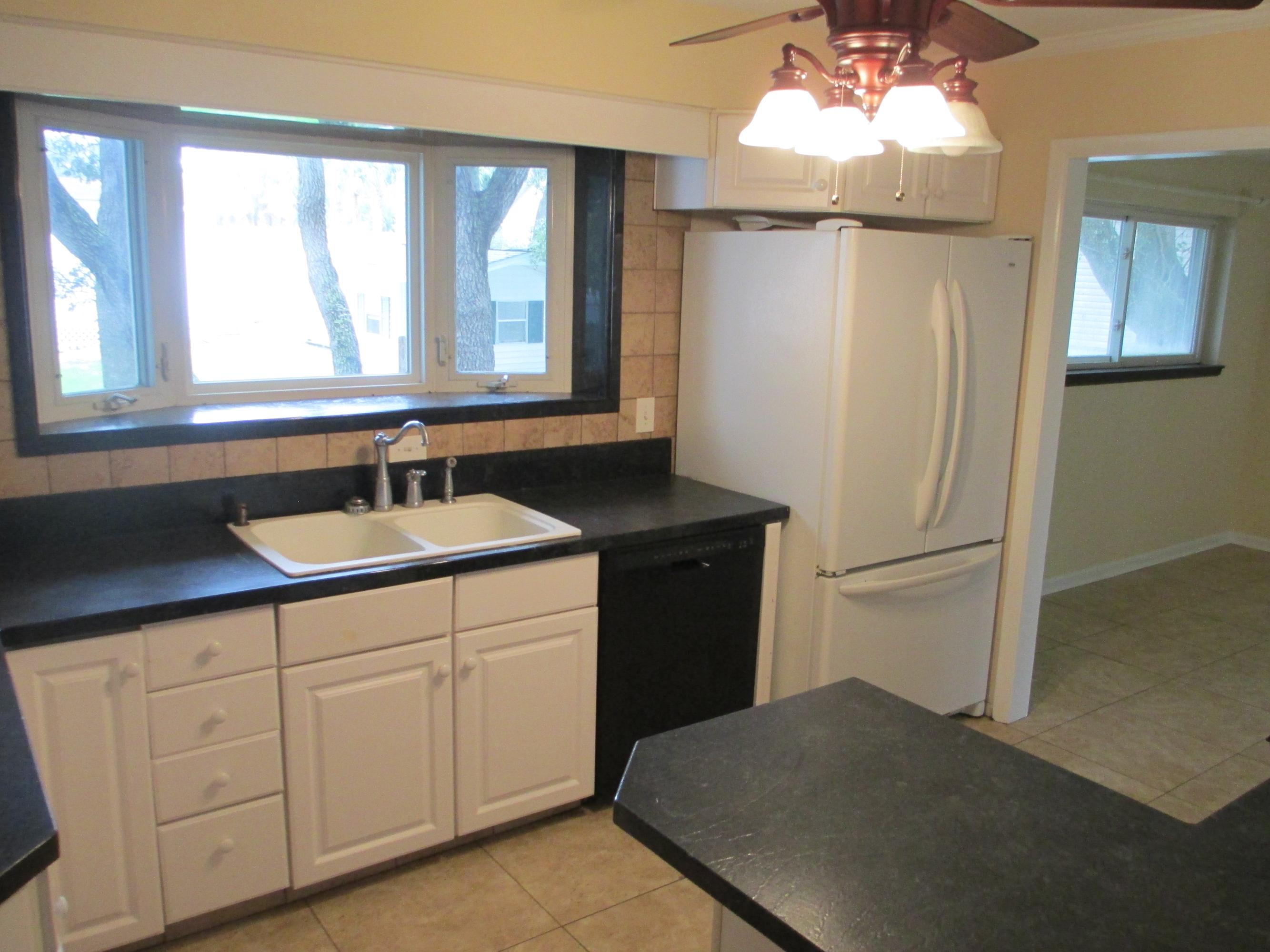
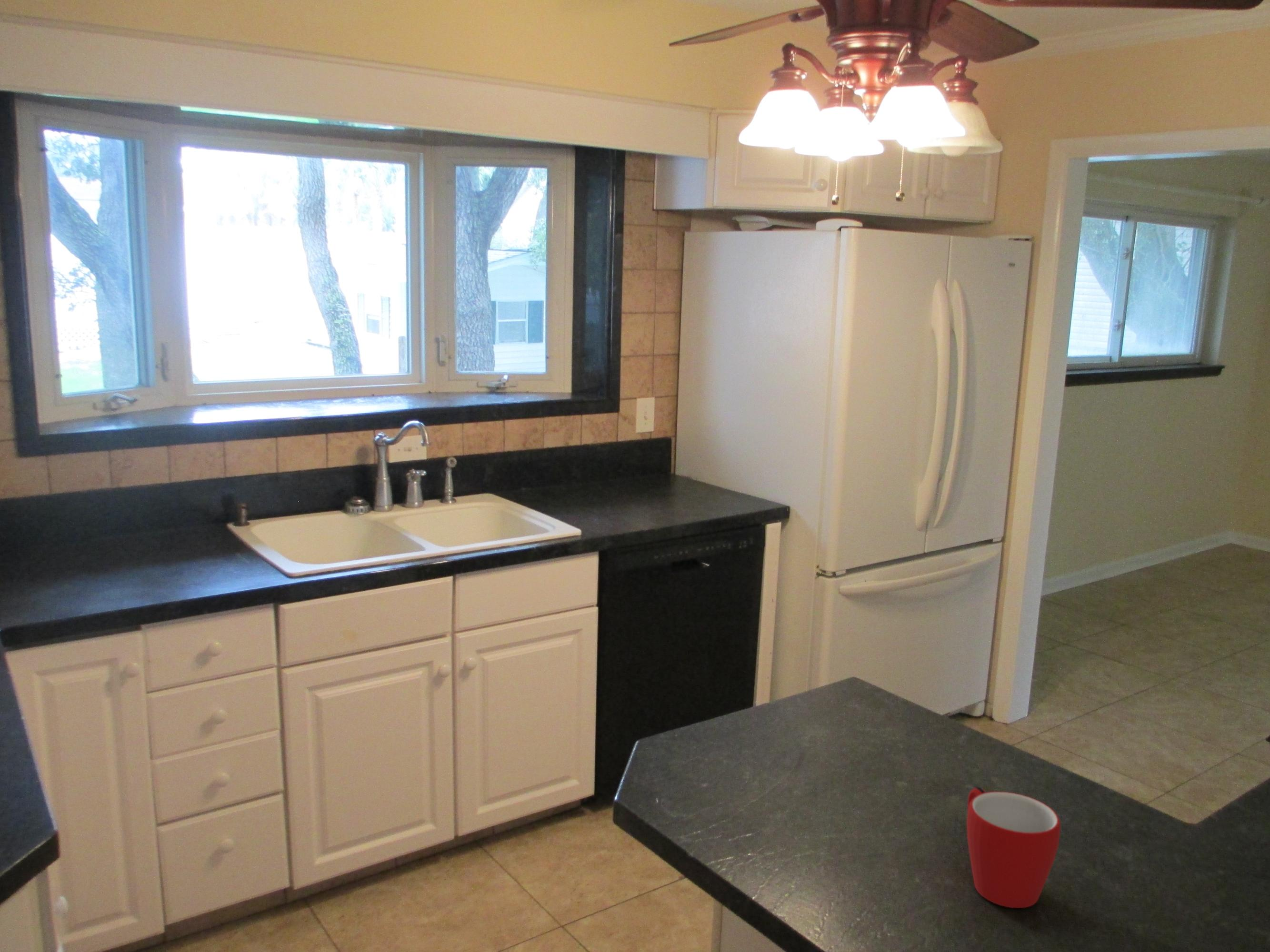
+ mug (1001, 843)
